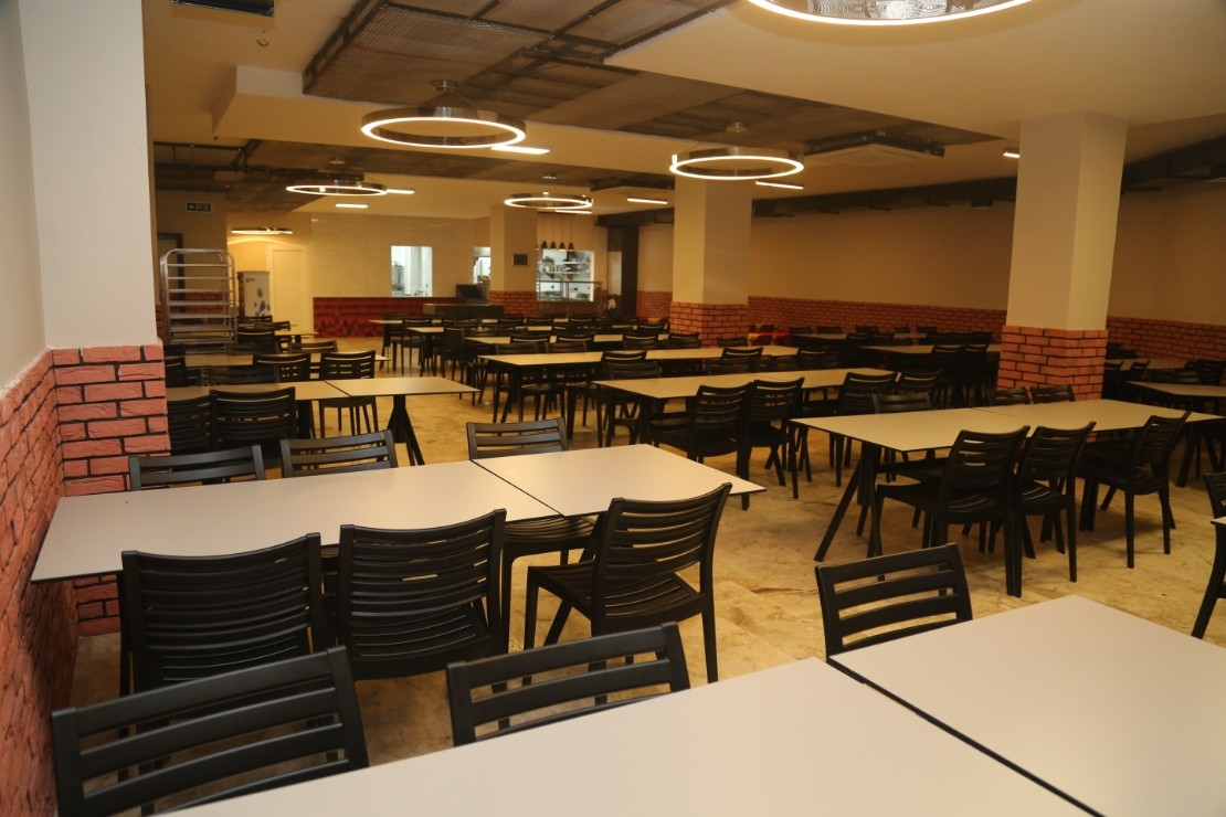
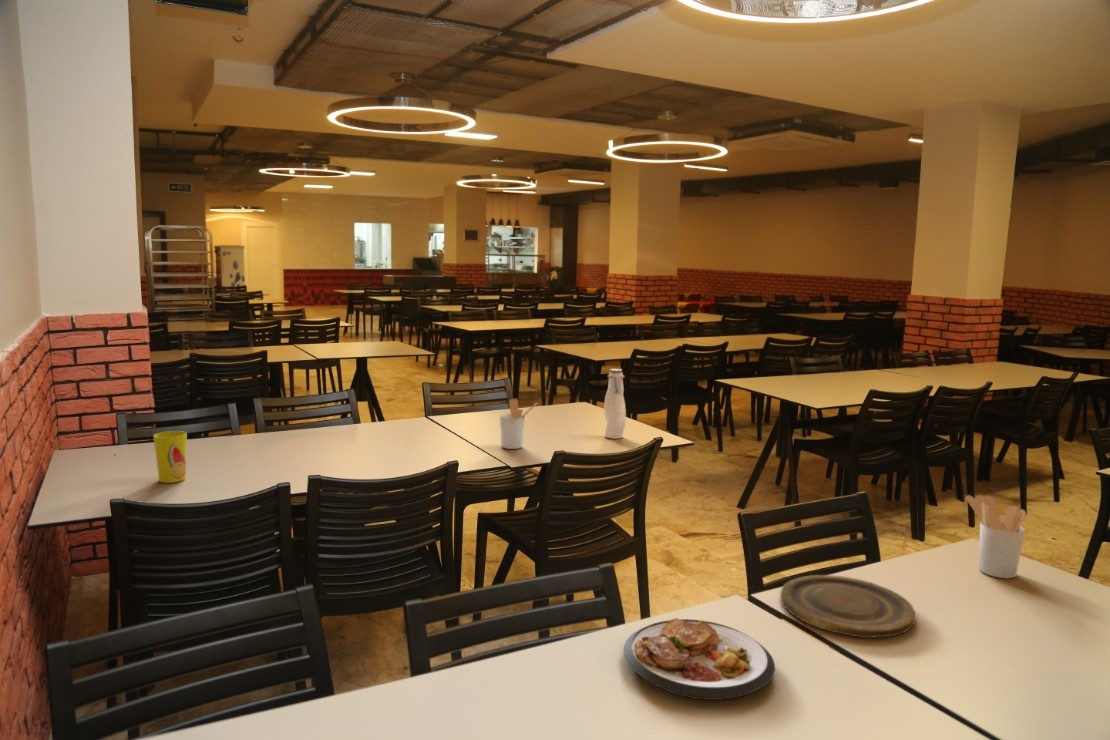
+ utensil holder (518, 423)
+ plate (846, 603)
+ water bottle (615, 403)
+ plate (698, 651)
+ utensil holder (993, 533)
+ cup (171, 457)
